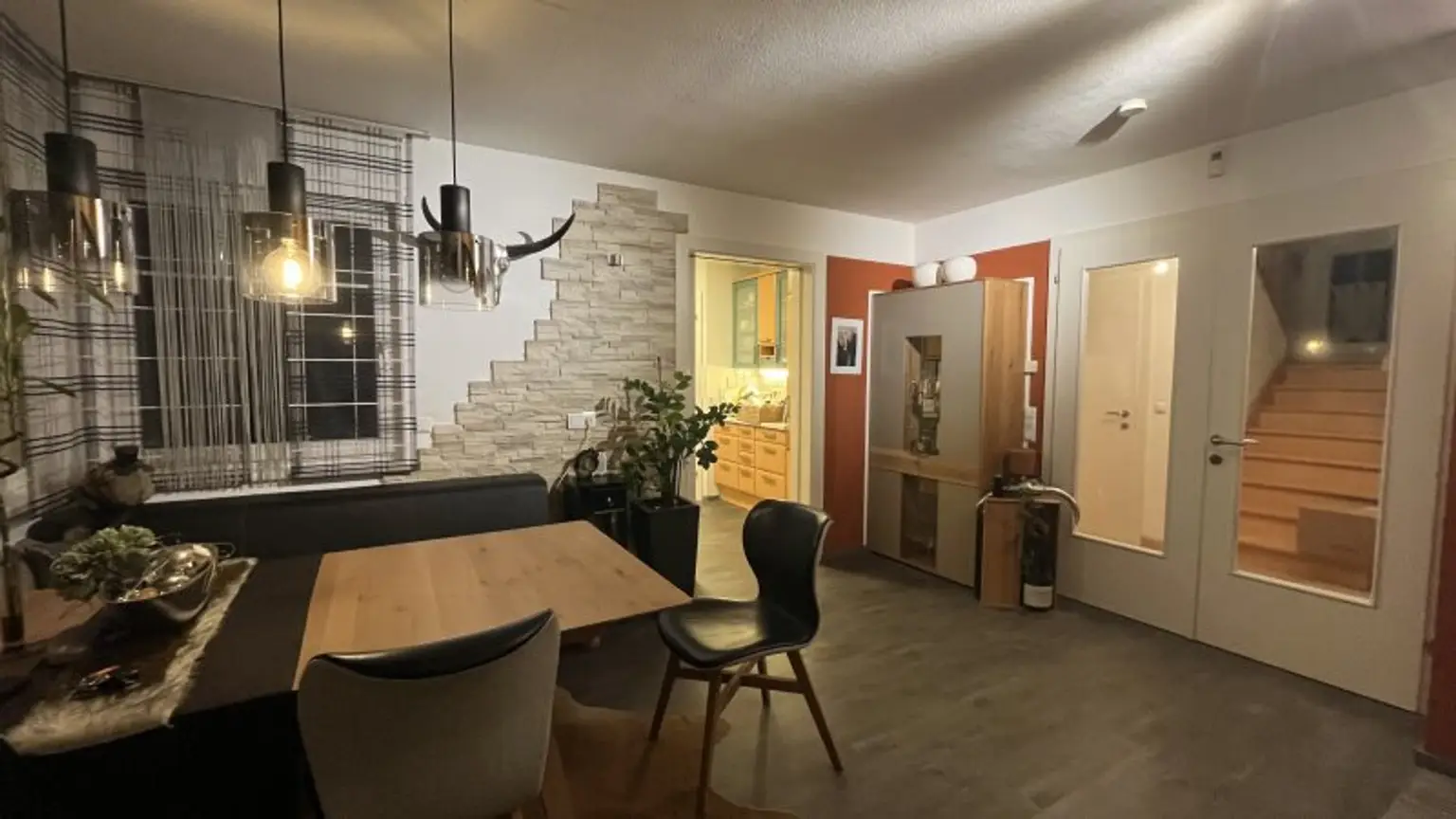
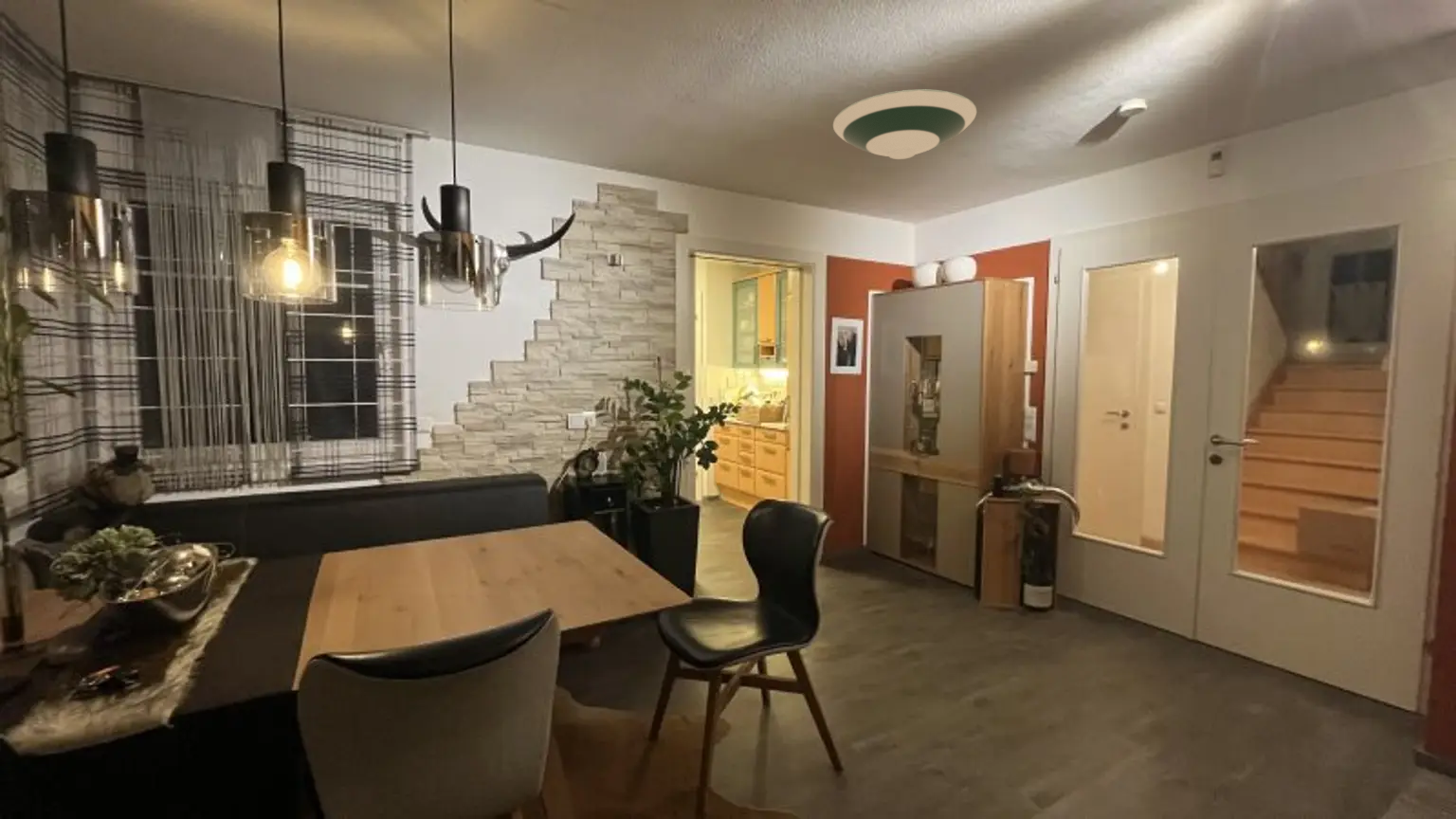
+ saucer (901, 137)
